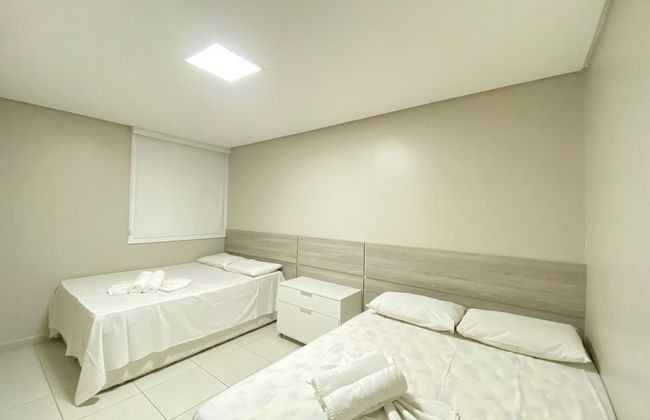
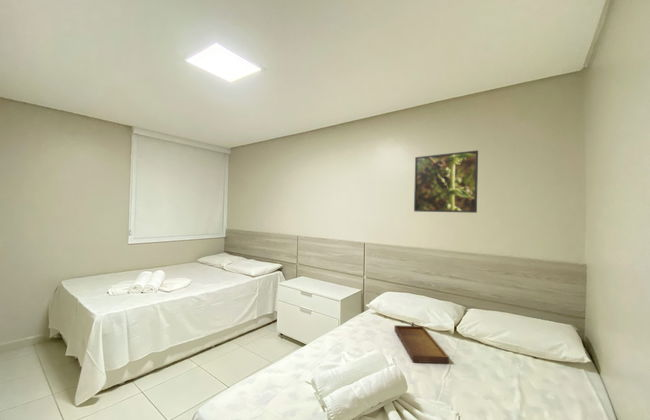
+ tray (418, 334)
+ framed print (444, 183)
